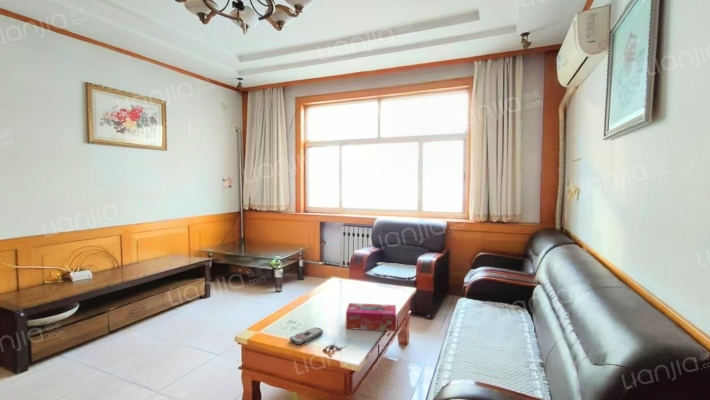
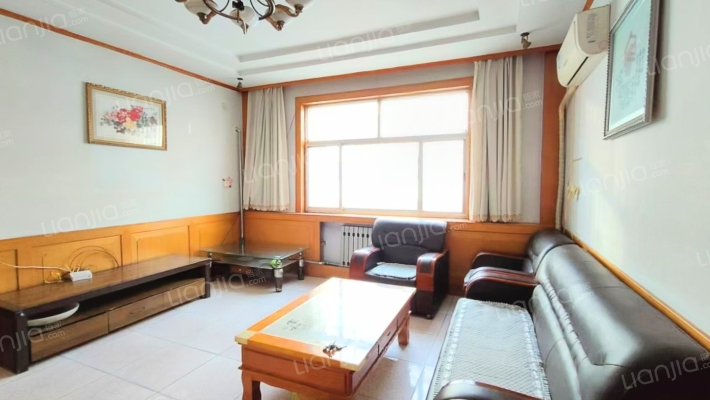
- tissue box (371, 316)
- remote control (307, 335)
